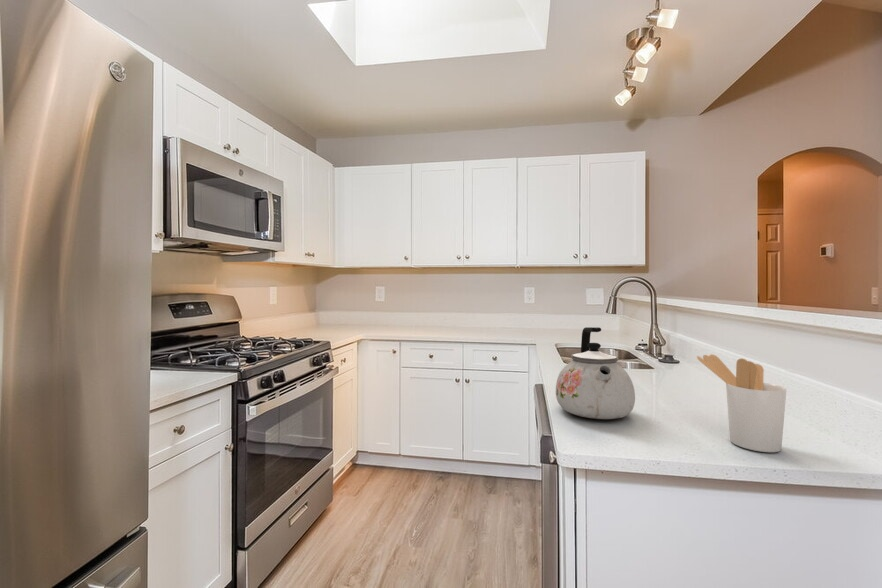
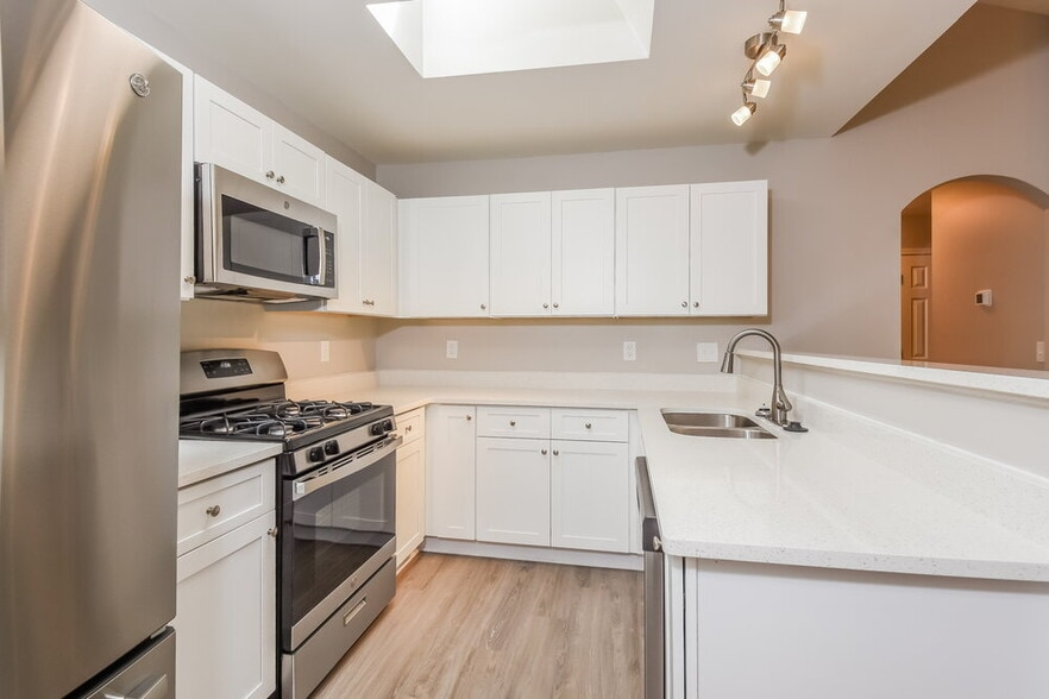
- kettle (594, 369)
- utensil holder (739, 397)
